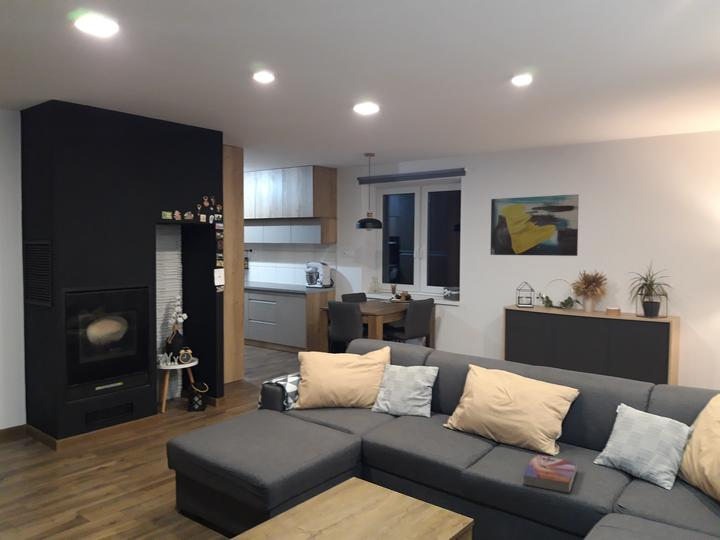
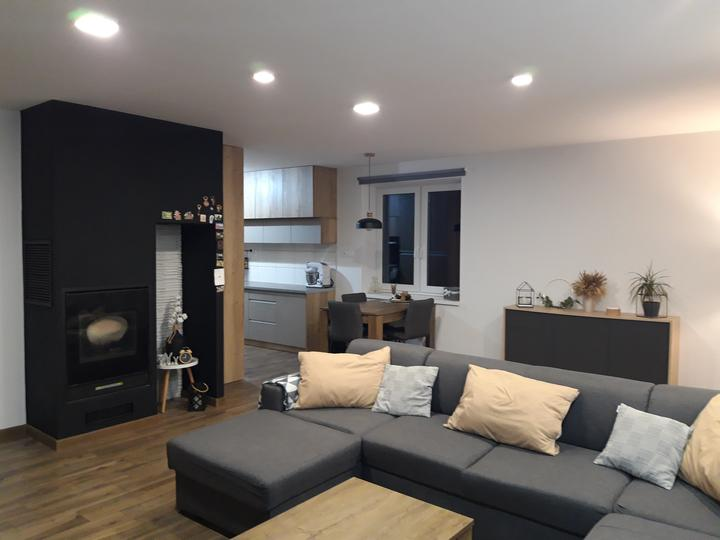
- textbook (550, 472)
- wall art (532, 226)
